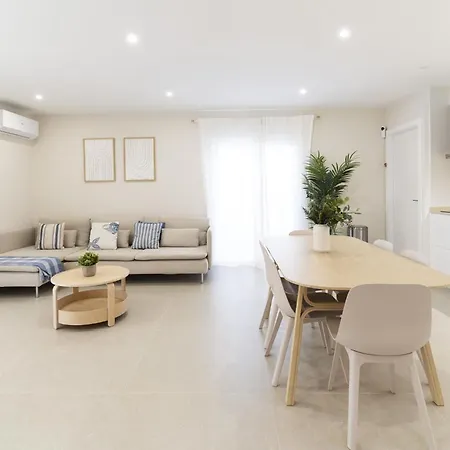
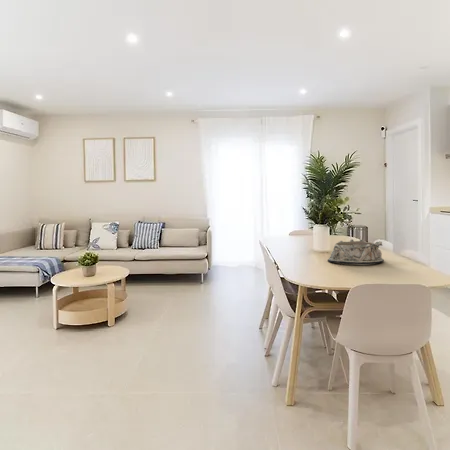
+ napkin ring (356, 250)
